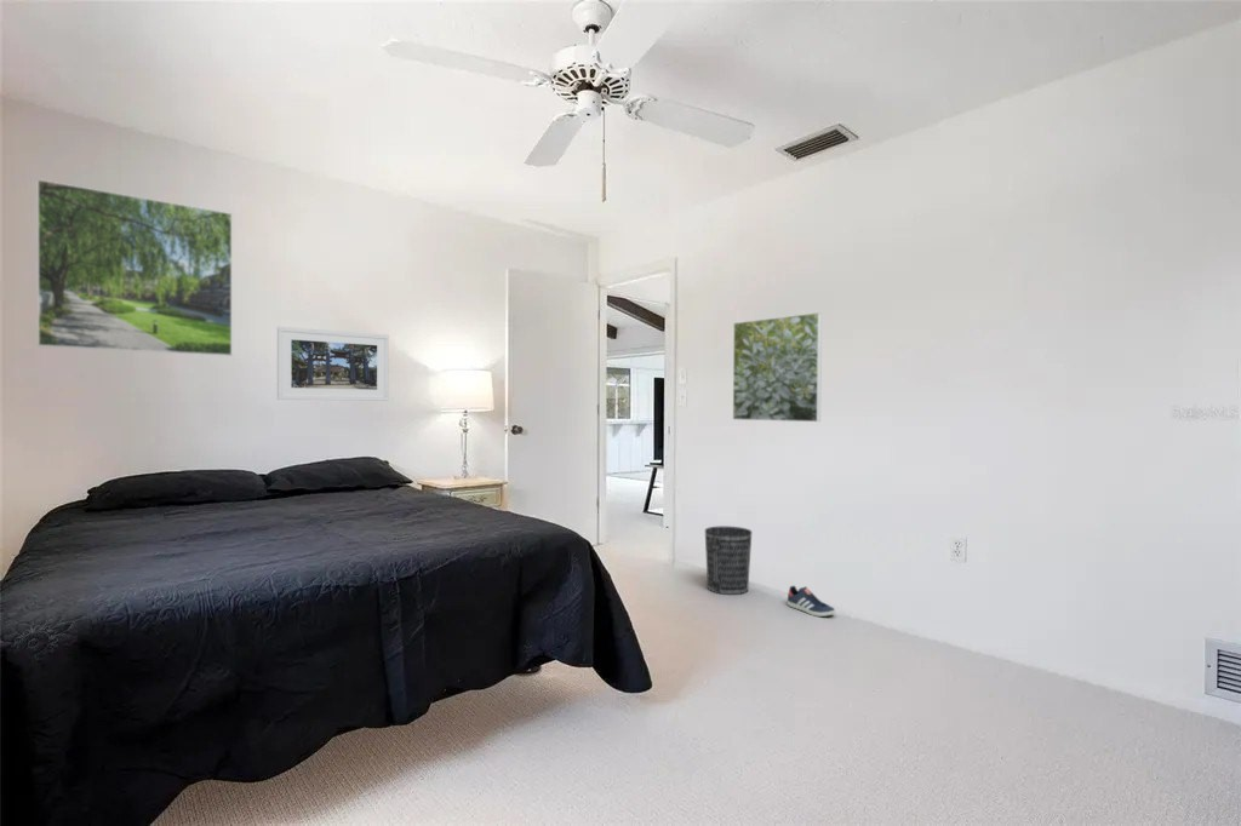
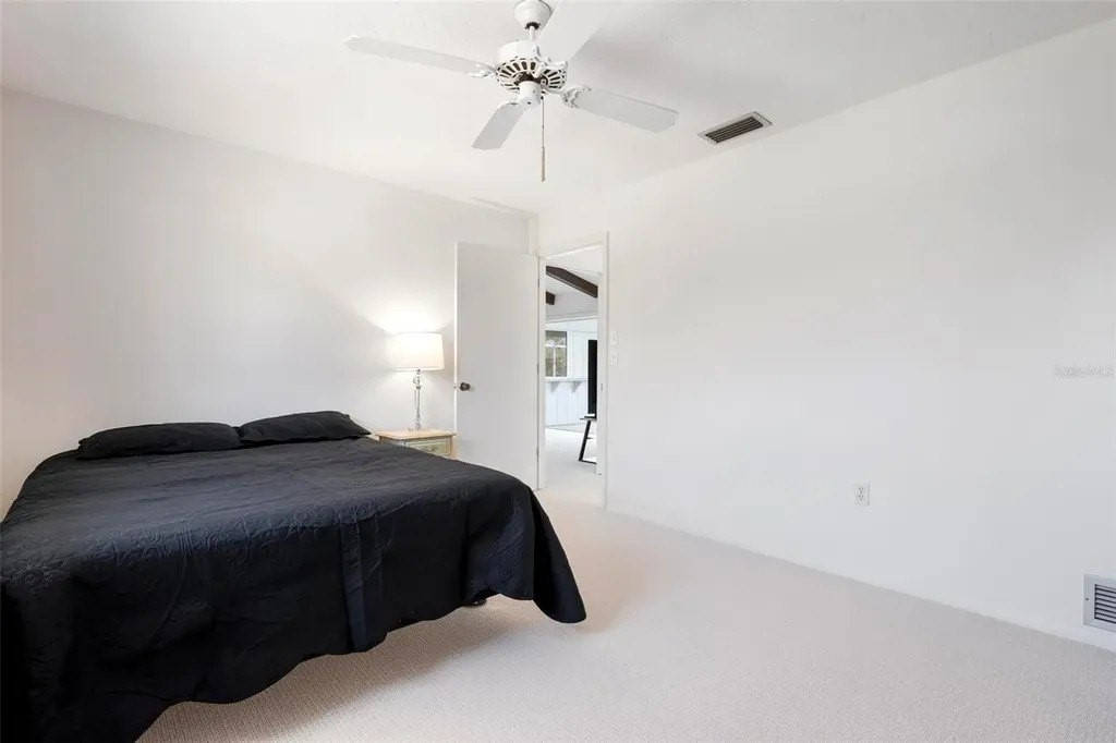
- wastebasket (727, 560)
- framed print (336, 365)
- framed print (142, 275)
- sneaker (810, 600)
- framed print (774, 369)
